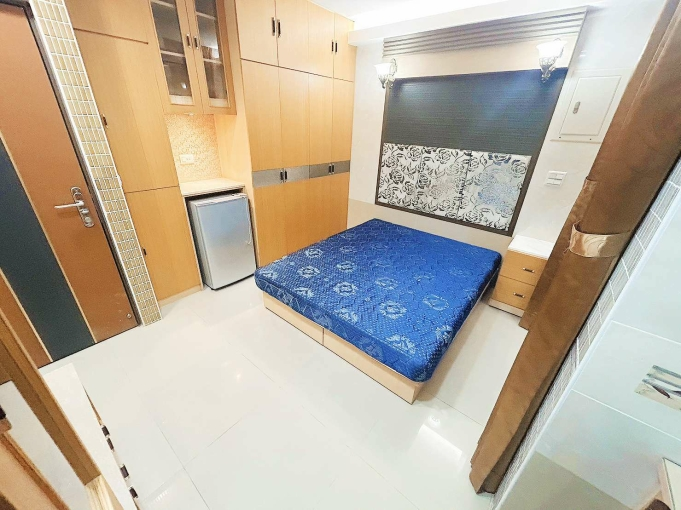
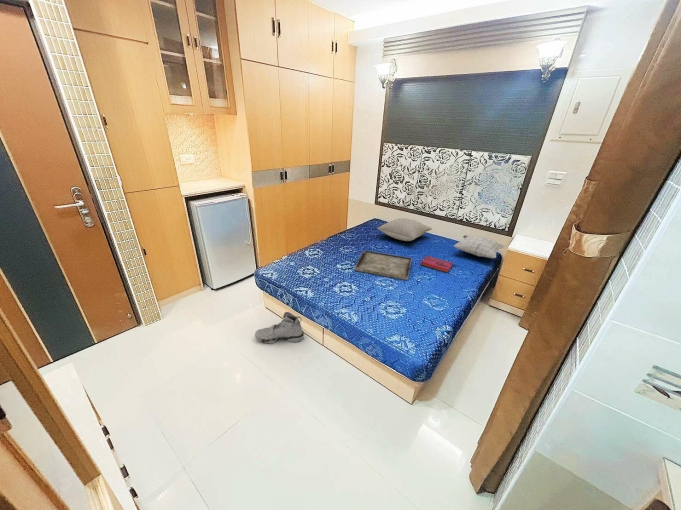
+ serving tray (384, 261)
+ pillow (478, 245)
+ hardback book (436, 263)
+ pillow (404, 228)
+ sneaker (279, 327)
